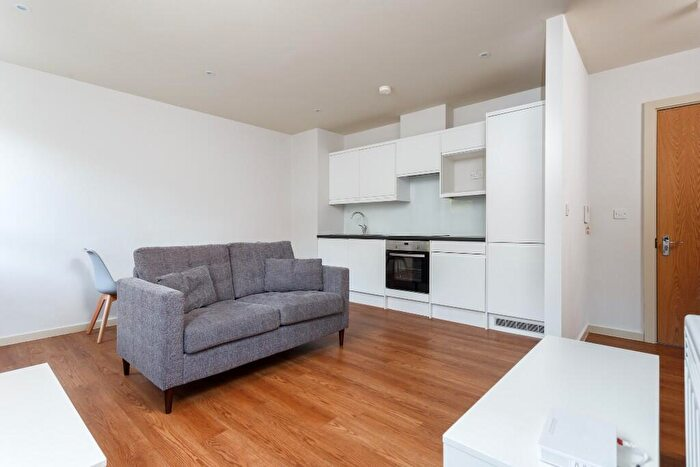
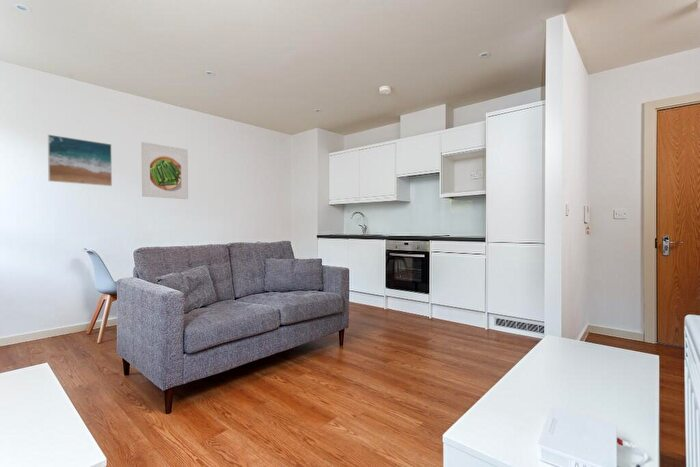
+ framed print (165, 171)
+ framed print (81, 161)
